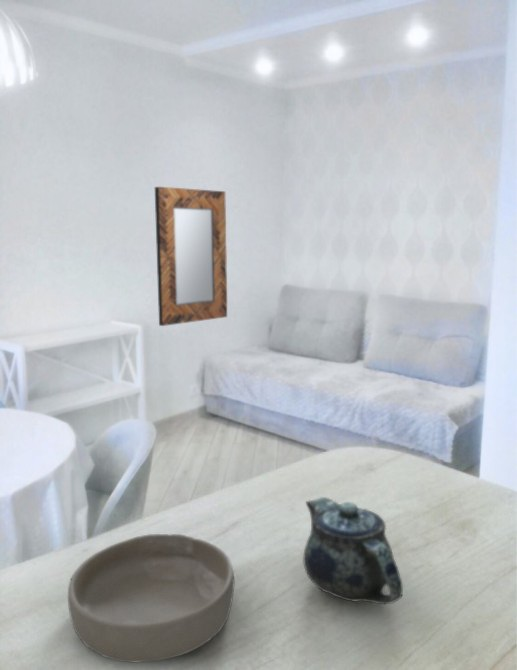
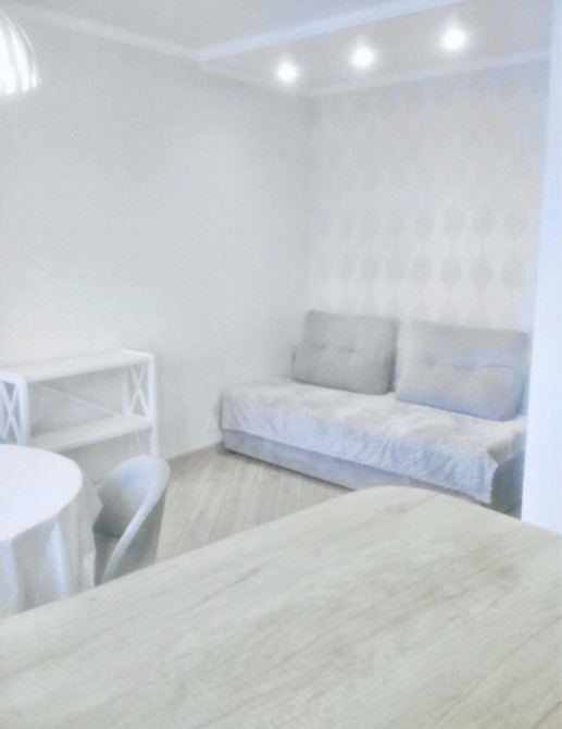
- bowl (153, 591)
- home mirror (193, 256)
- chinaware (349, 547)
